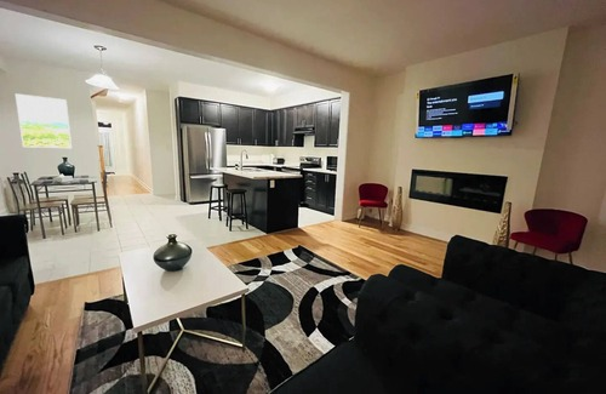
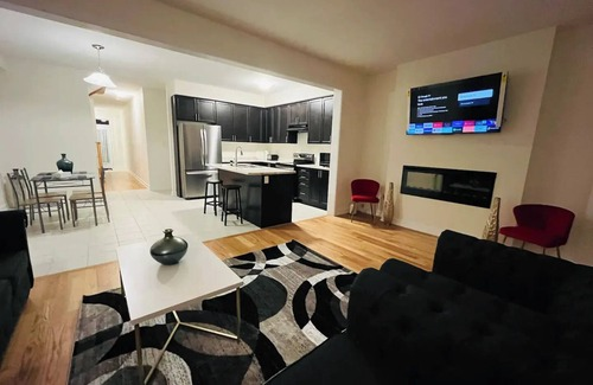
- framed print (45, 122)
